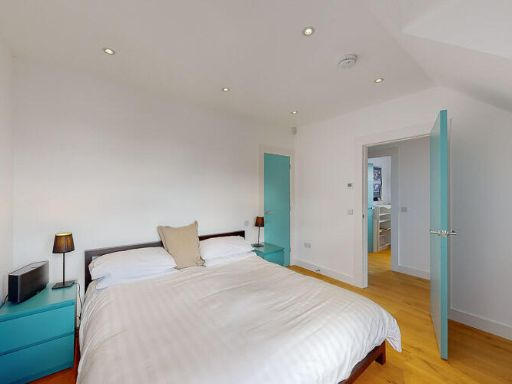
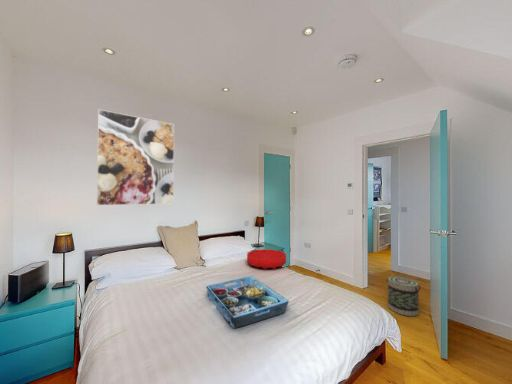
+ basket (403, 294)
+ cushion (266, 259)
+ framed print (139, 161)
+ serving tray (244, 297)
